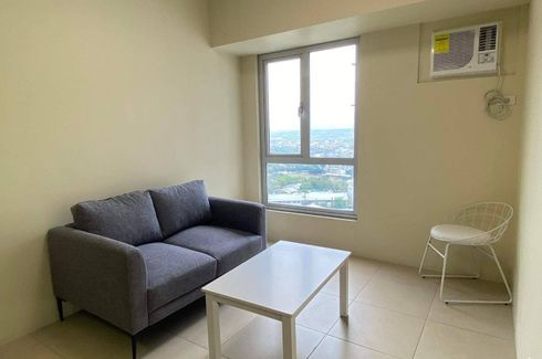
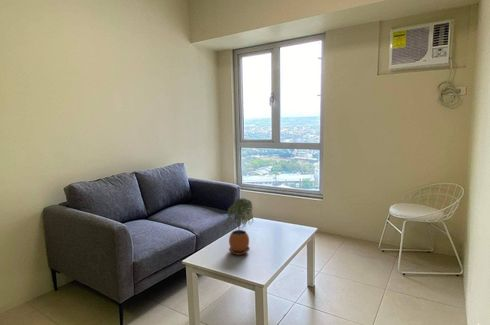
+ potted plant (240, 224)
